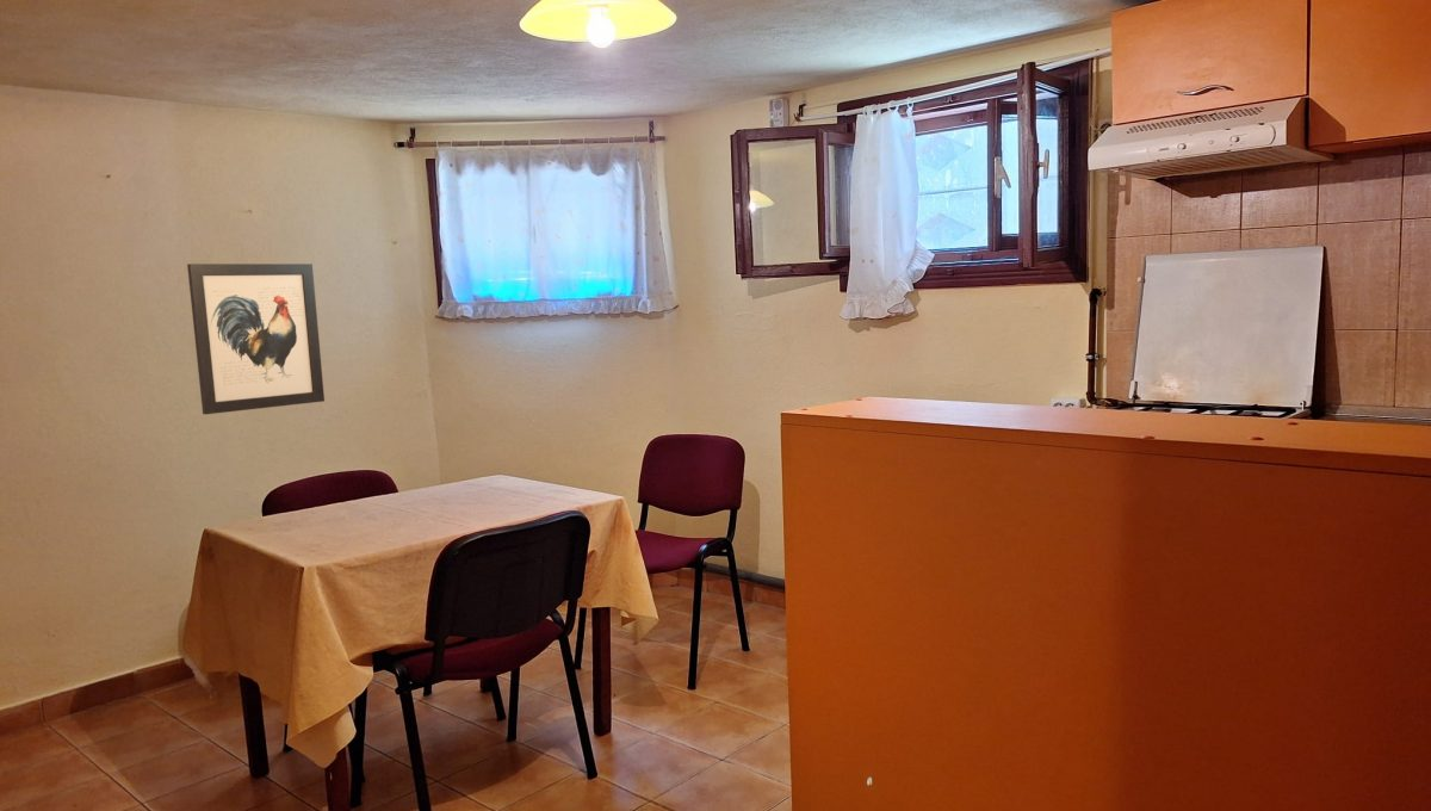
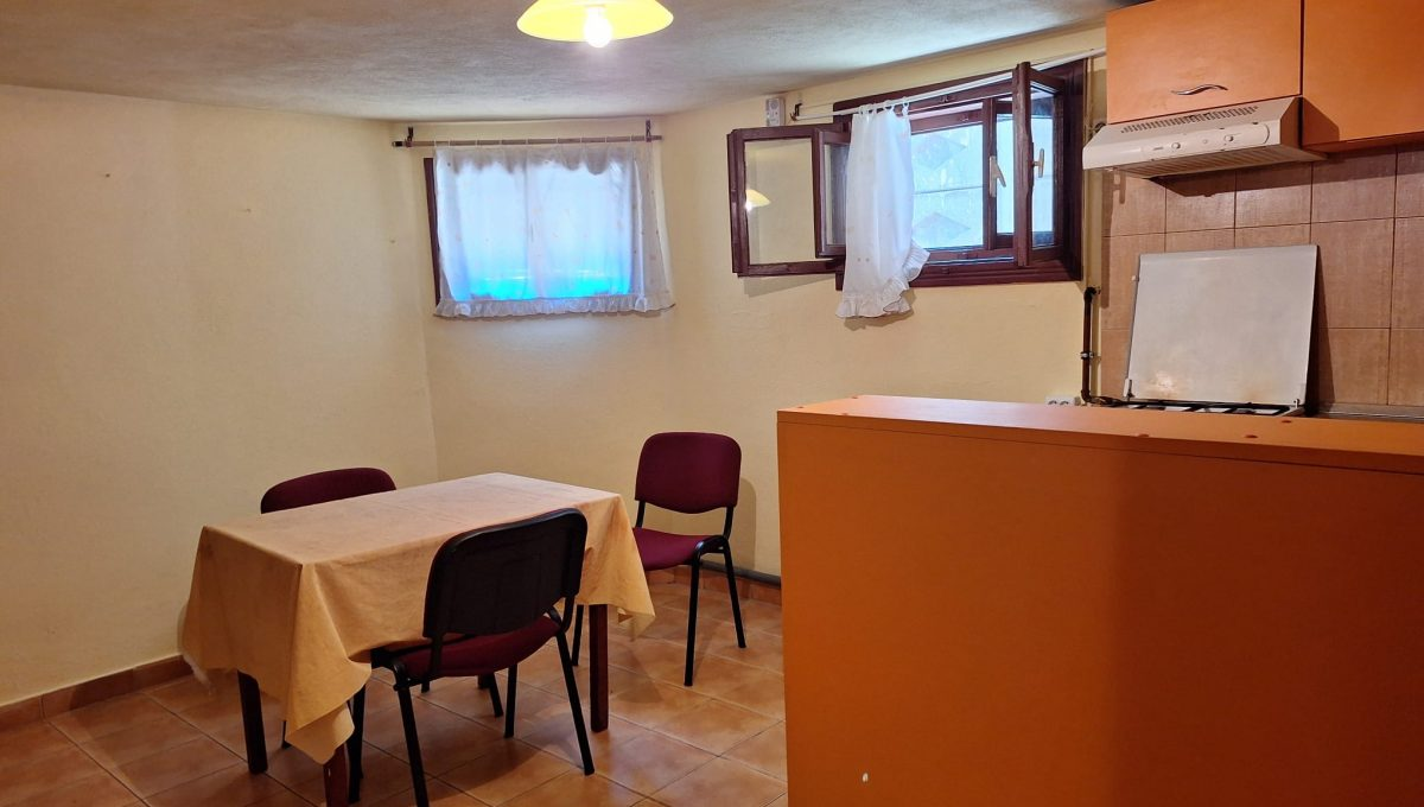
- wall art (259, 336)
